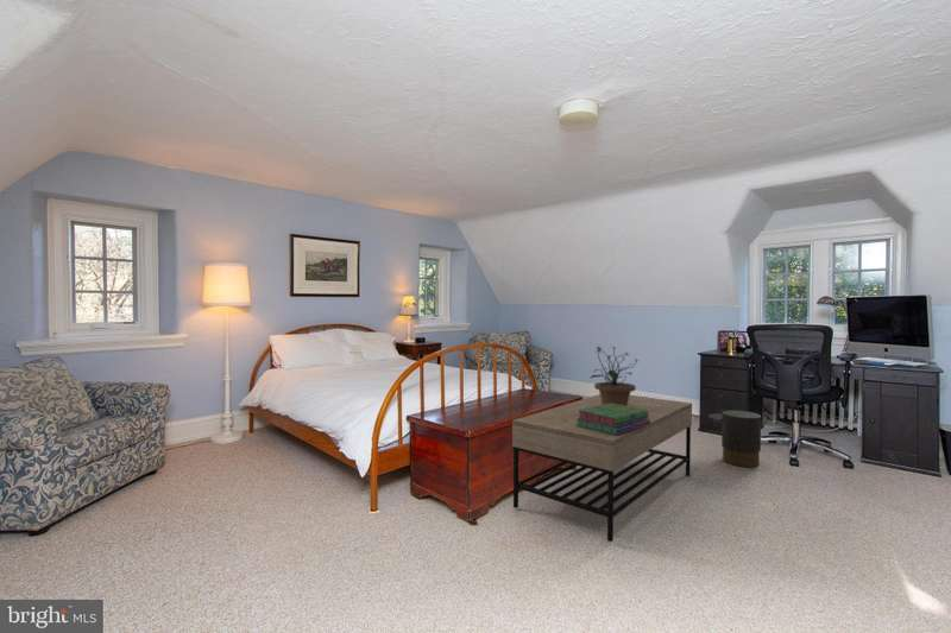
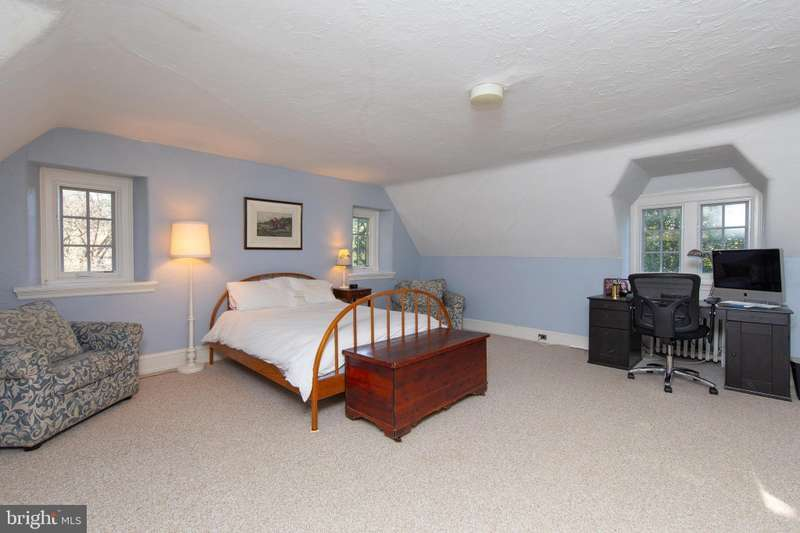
- trash can (732, 435)
- potted plant (611, 375)
- coffee table (609, 450)
- stack of books (612, 417)
